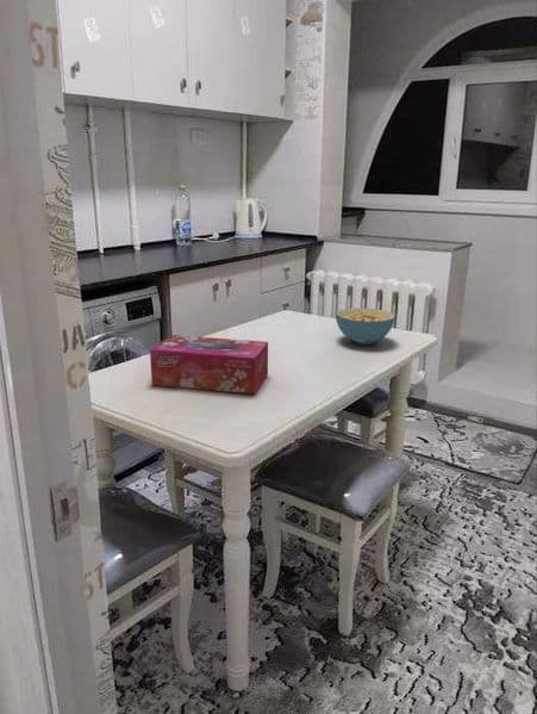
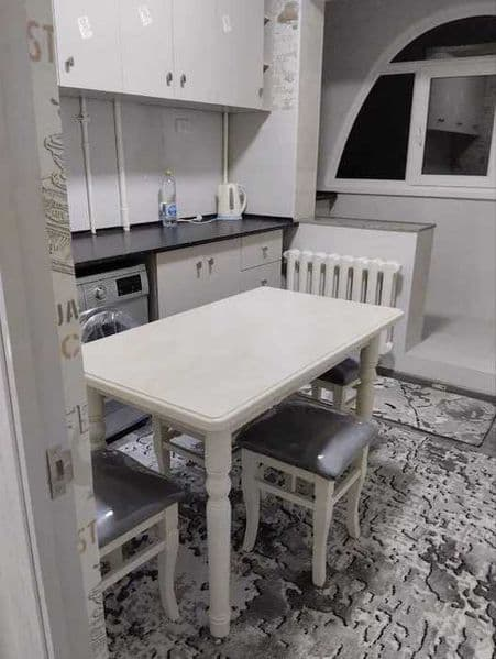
- tissue box (211, 362)
- cereal bowl (364, 328)
